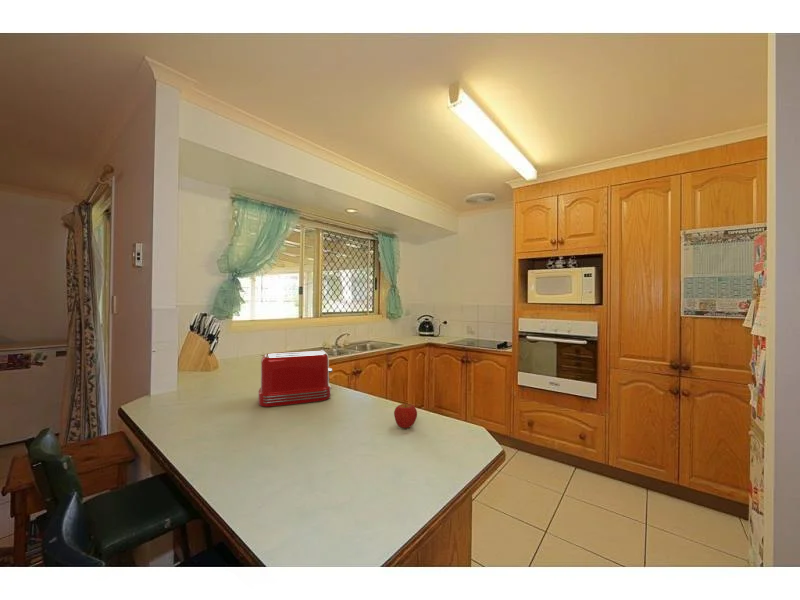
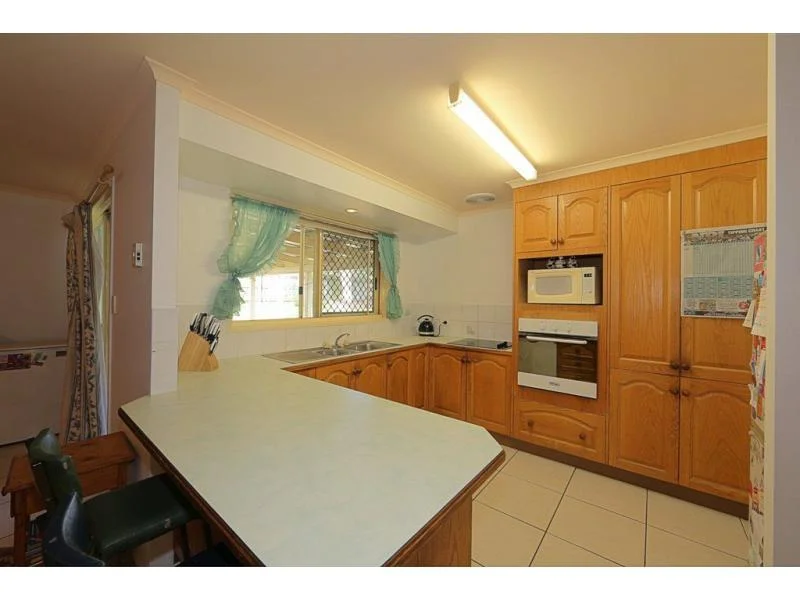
- apple (405, 415)
- toaster (295, 375)
